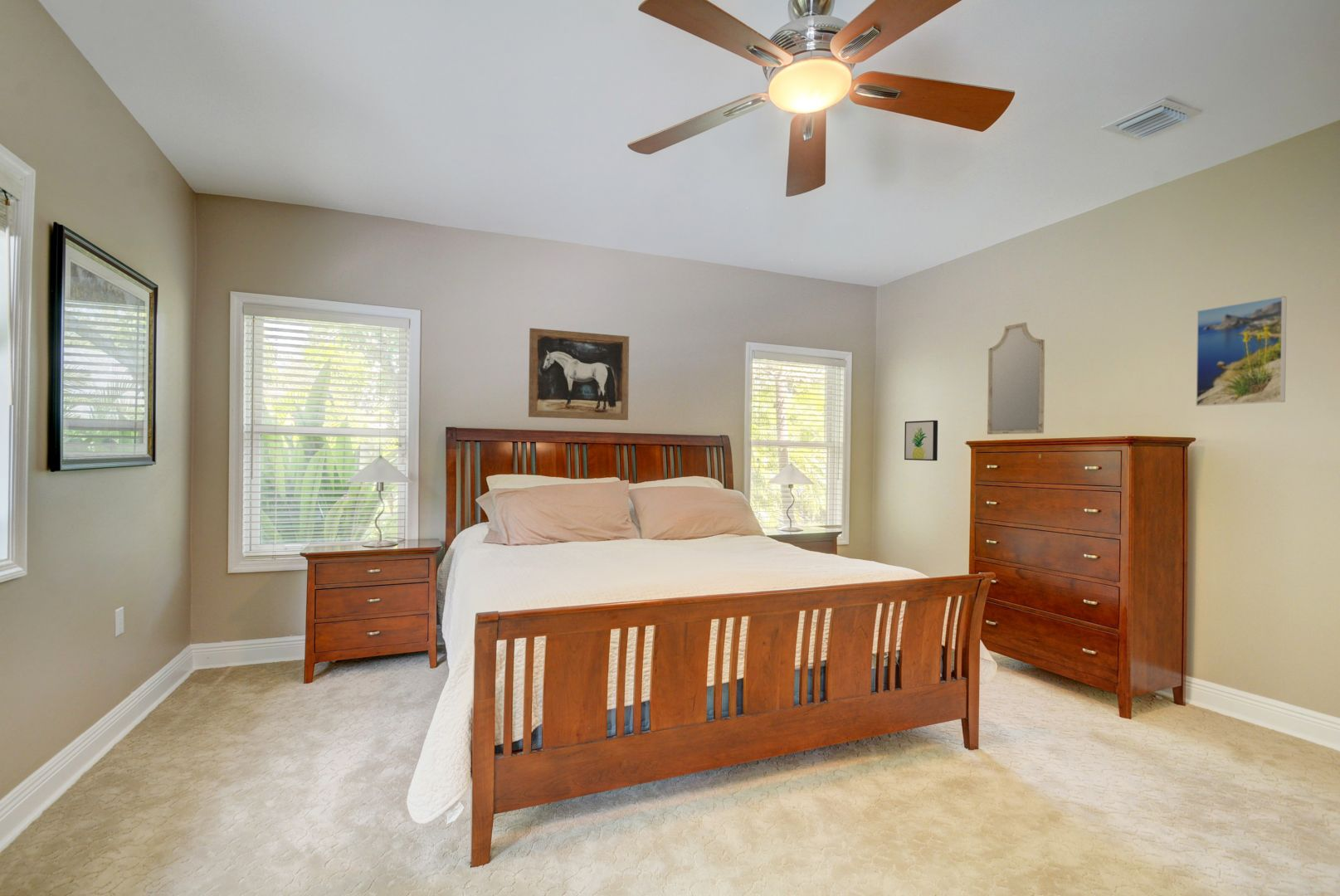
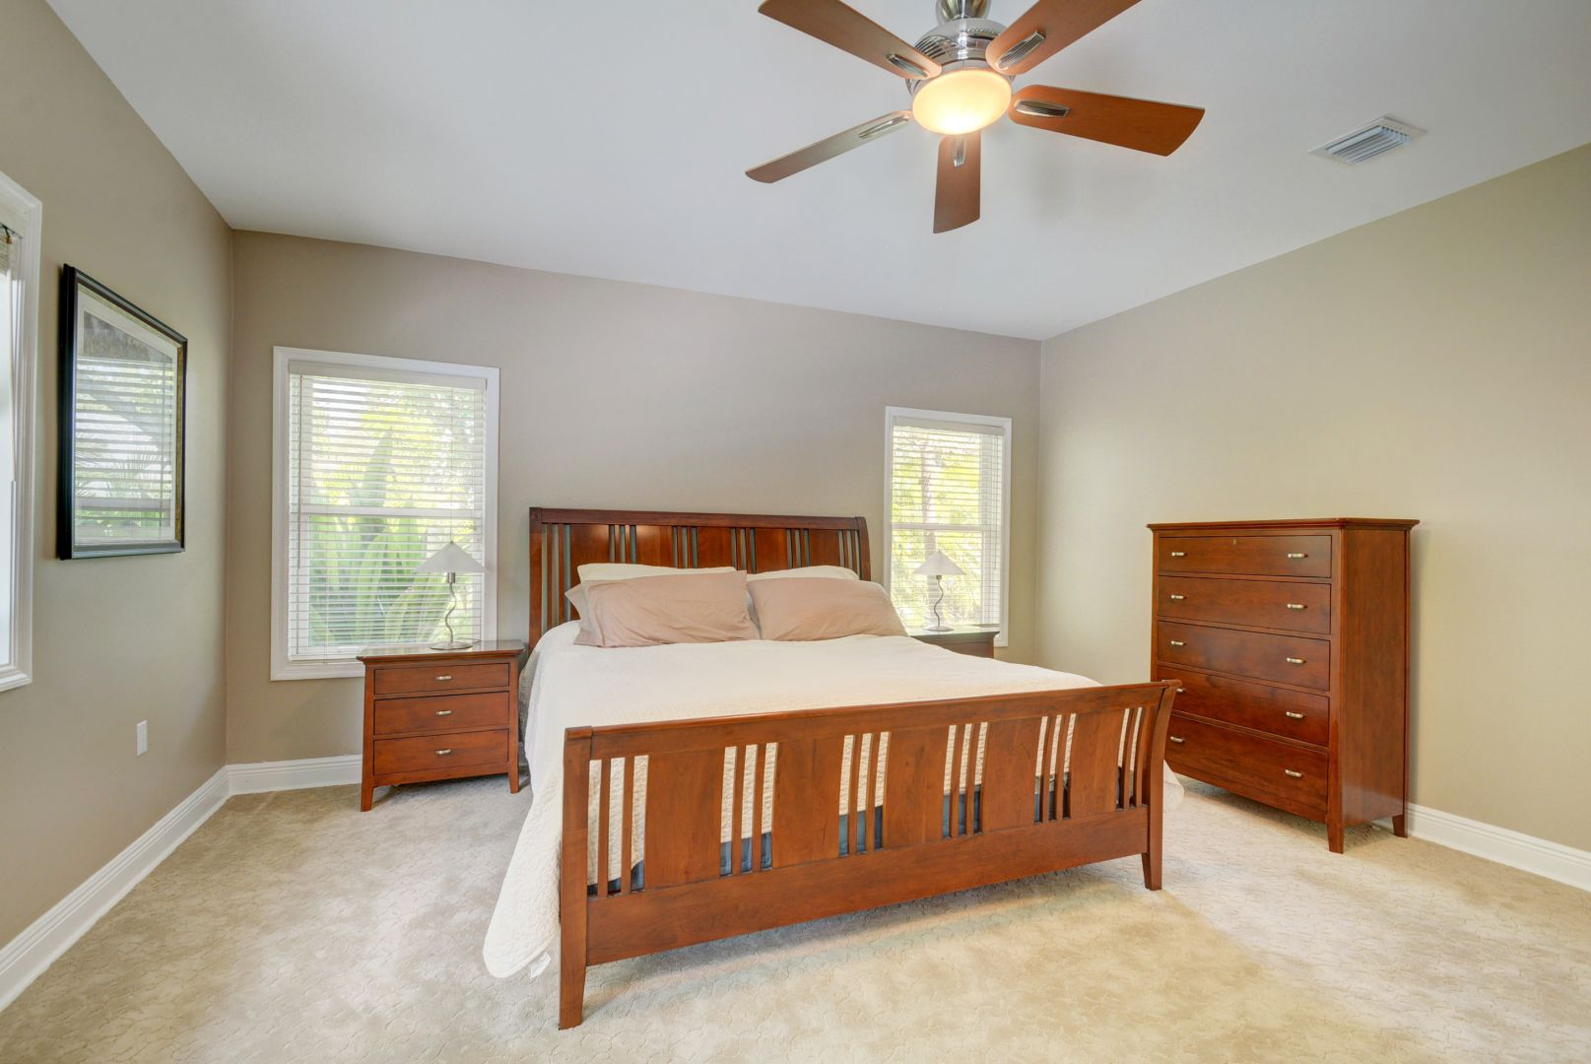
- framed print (1239, 353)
- home mirror (1014, 378)
- wall art (580, 375)
- wall art (920, 441)
